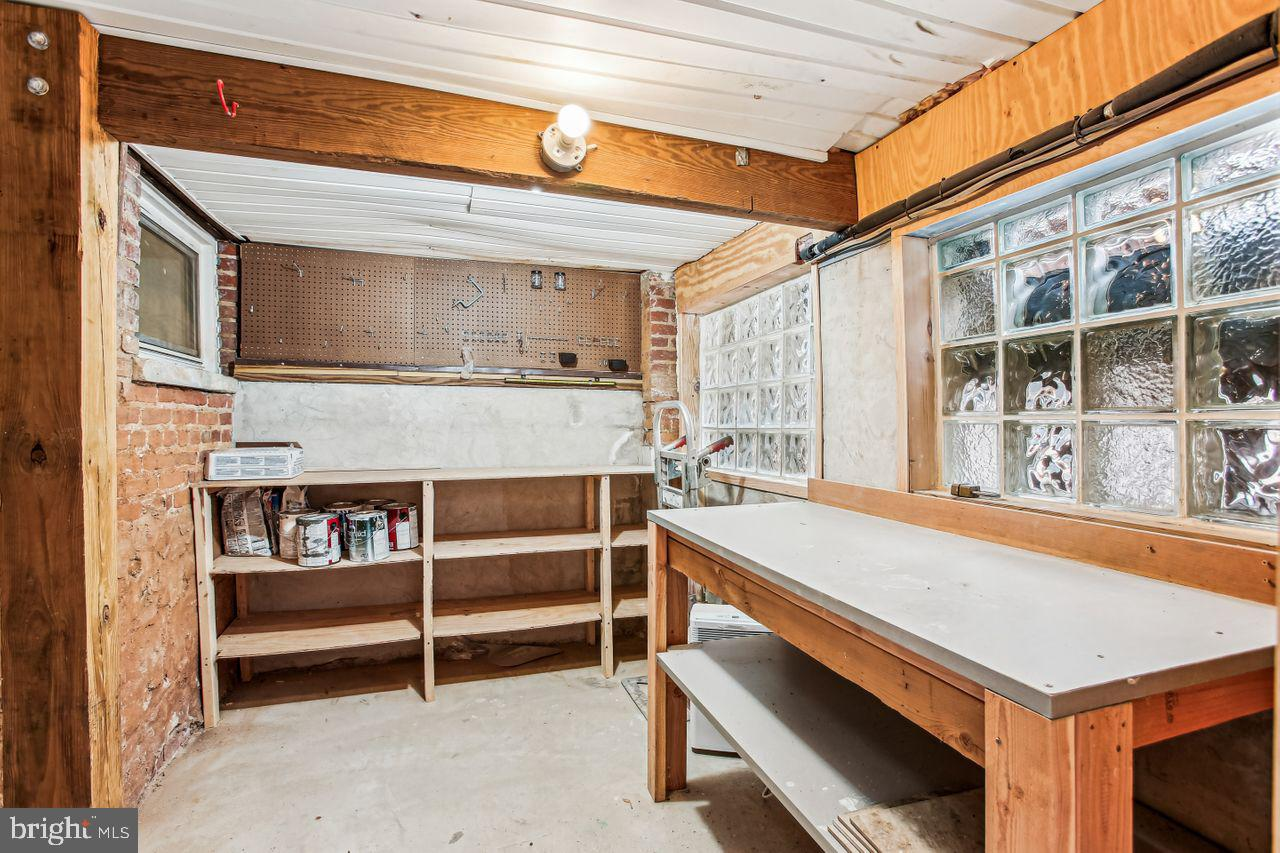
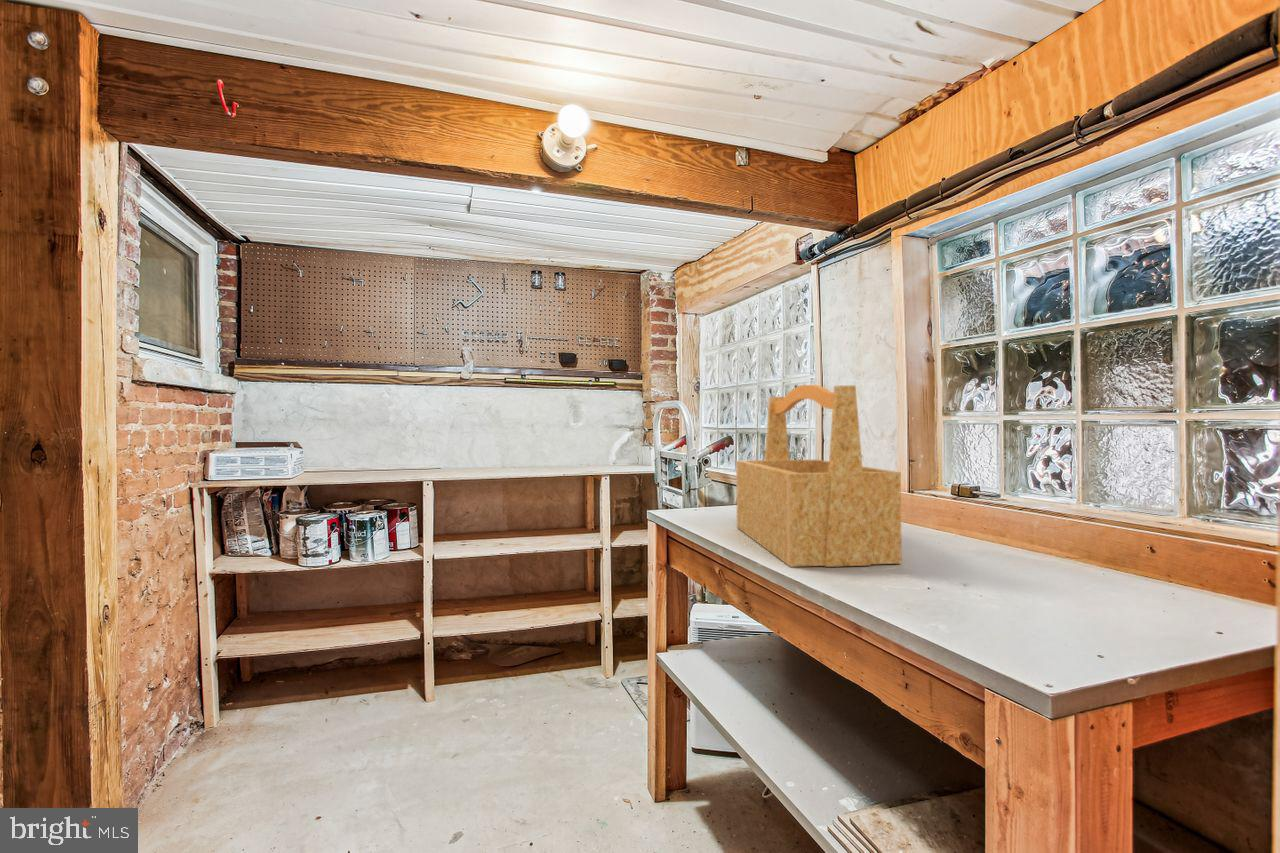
+ toolbox (805, 463)
